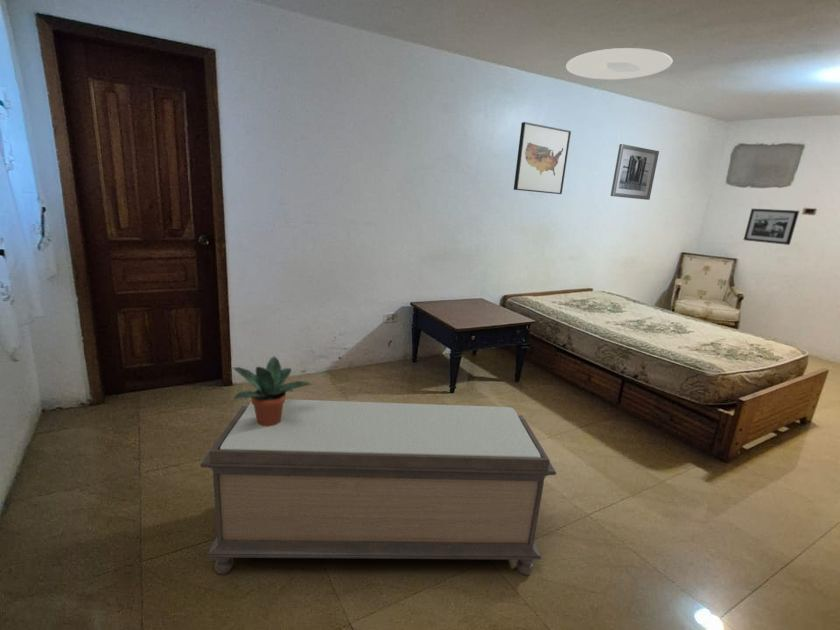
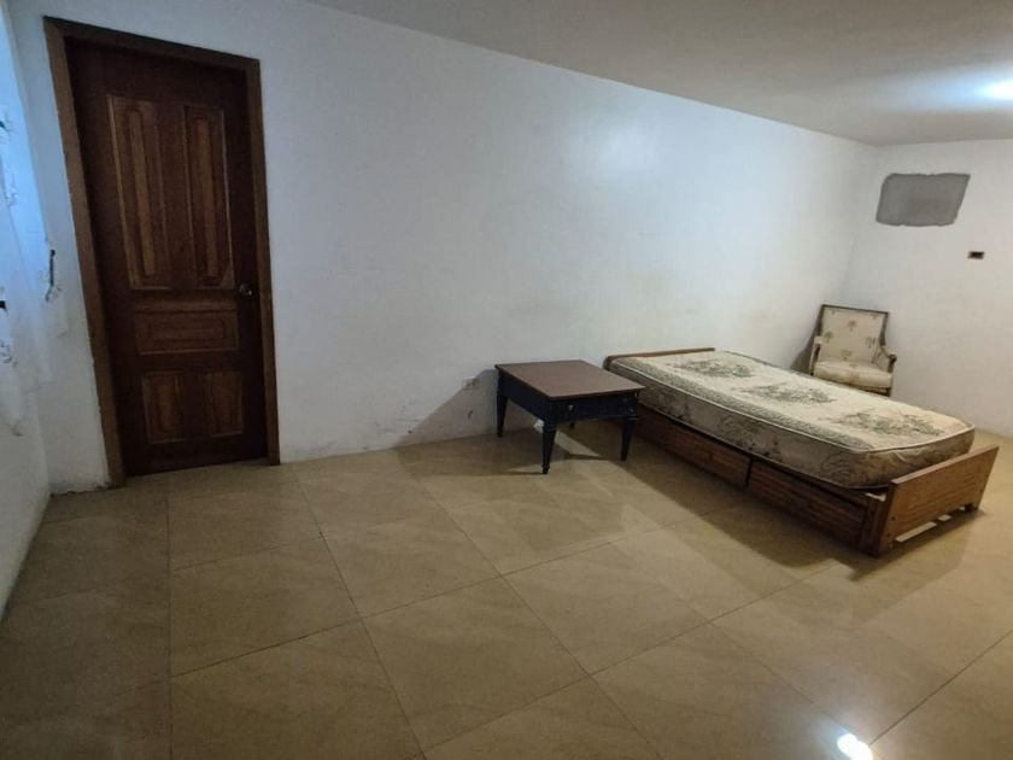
- potted plant (269, 389)
- bench (382, 482)
- wall art (542, 160)
- wall art (635, 173)
- ceiling light (617, 60)
- picture frame (770, 226)
